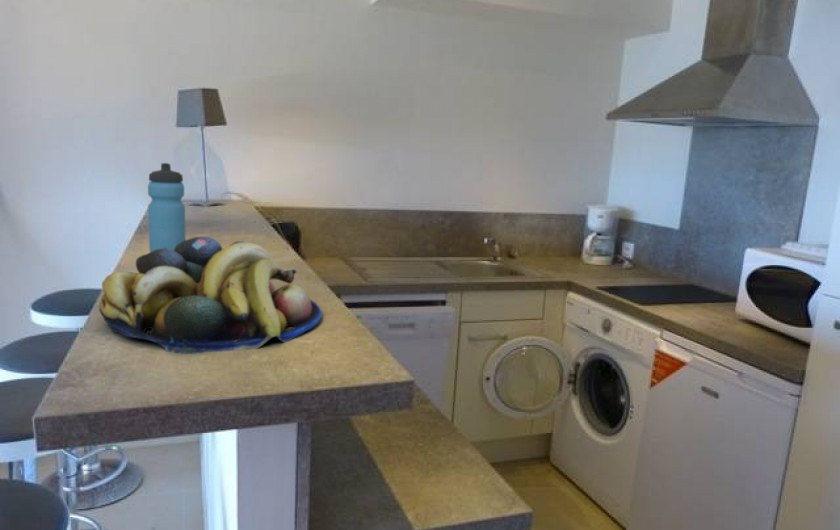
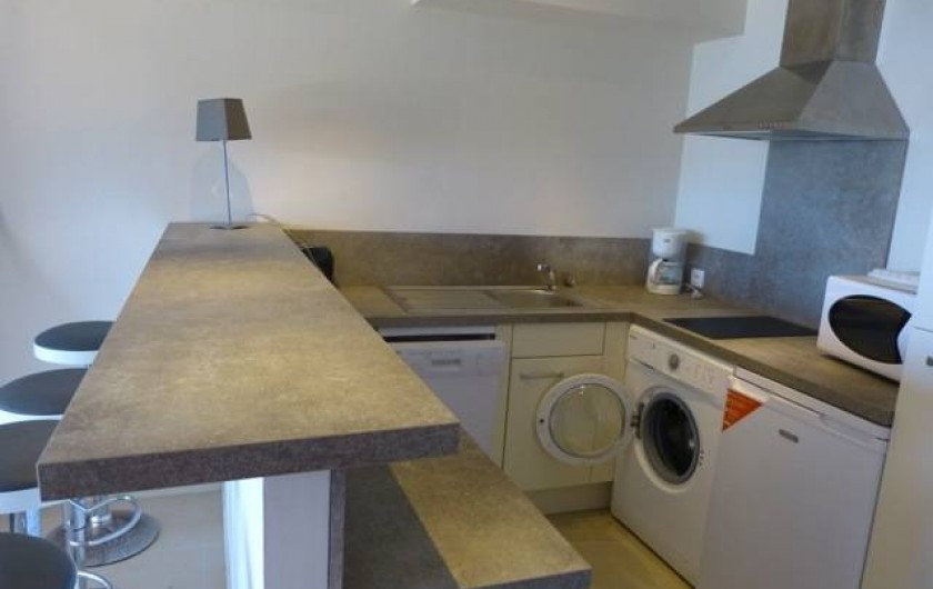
- fruit bowl (221, 280)
- water bottle (167, 218)
